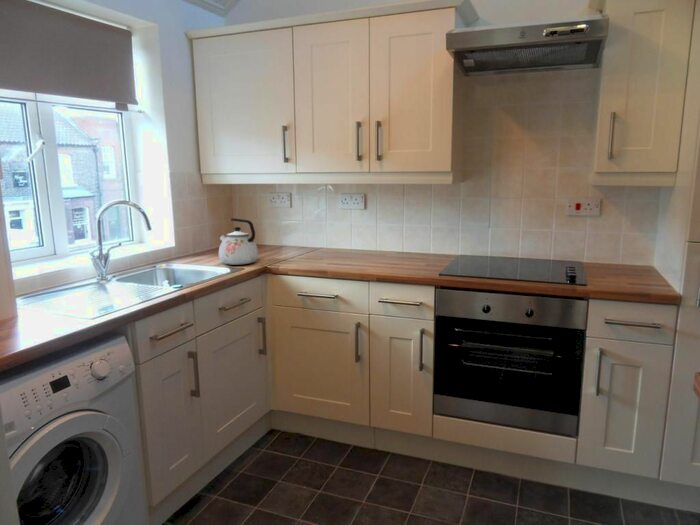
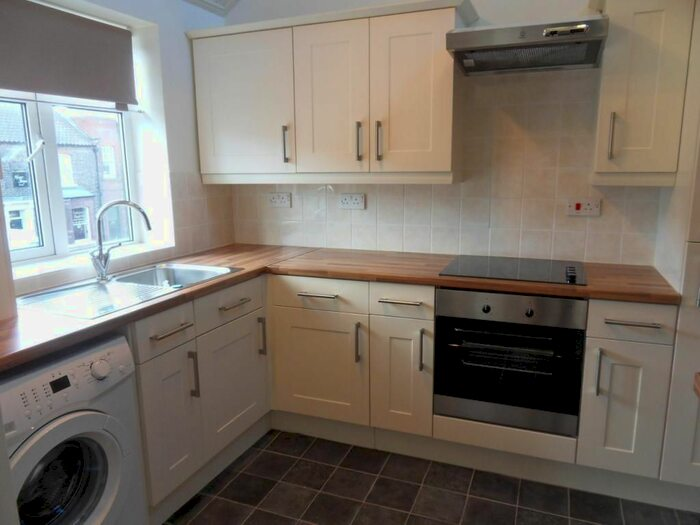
- kettle (237, 241)
